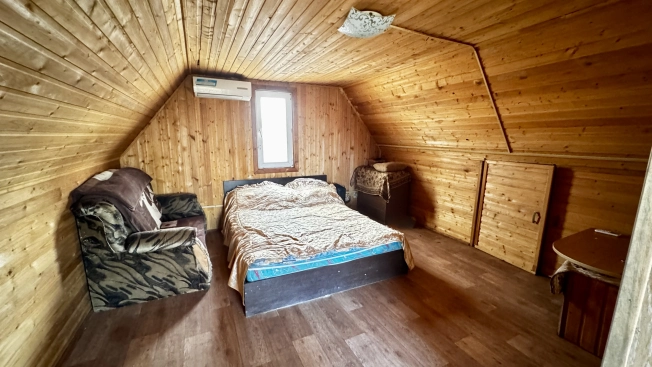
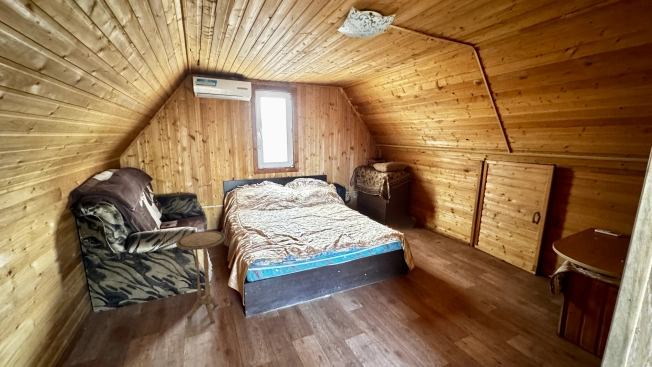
+ side table (205, 277)
